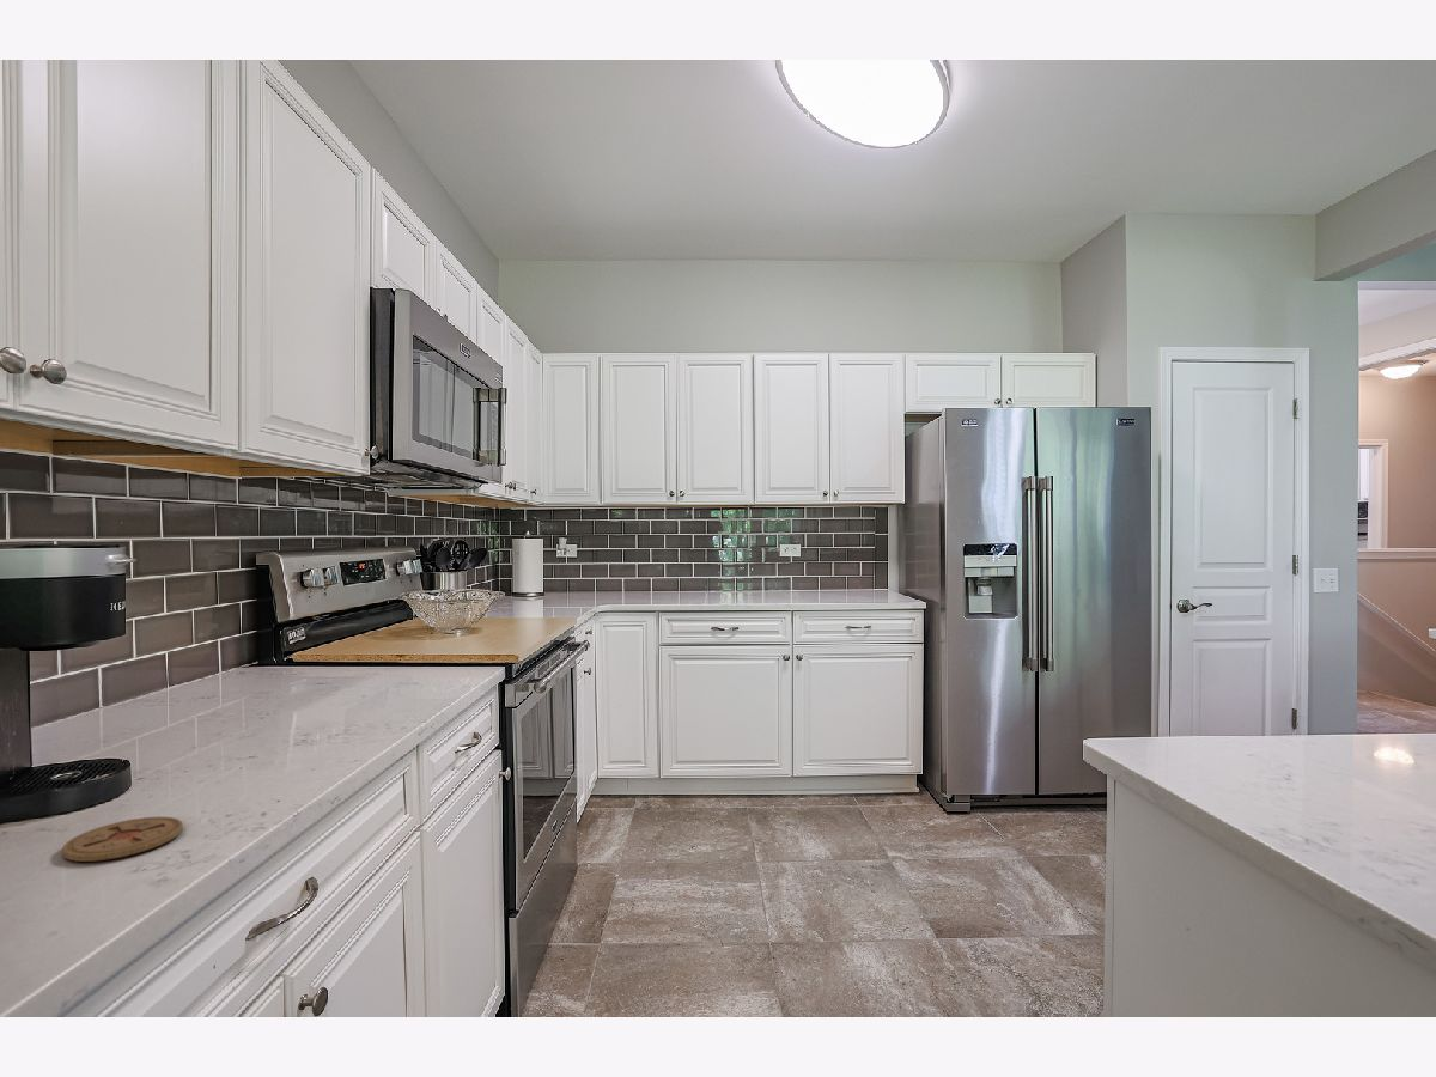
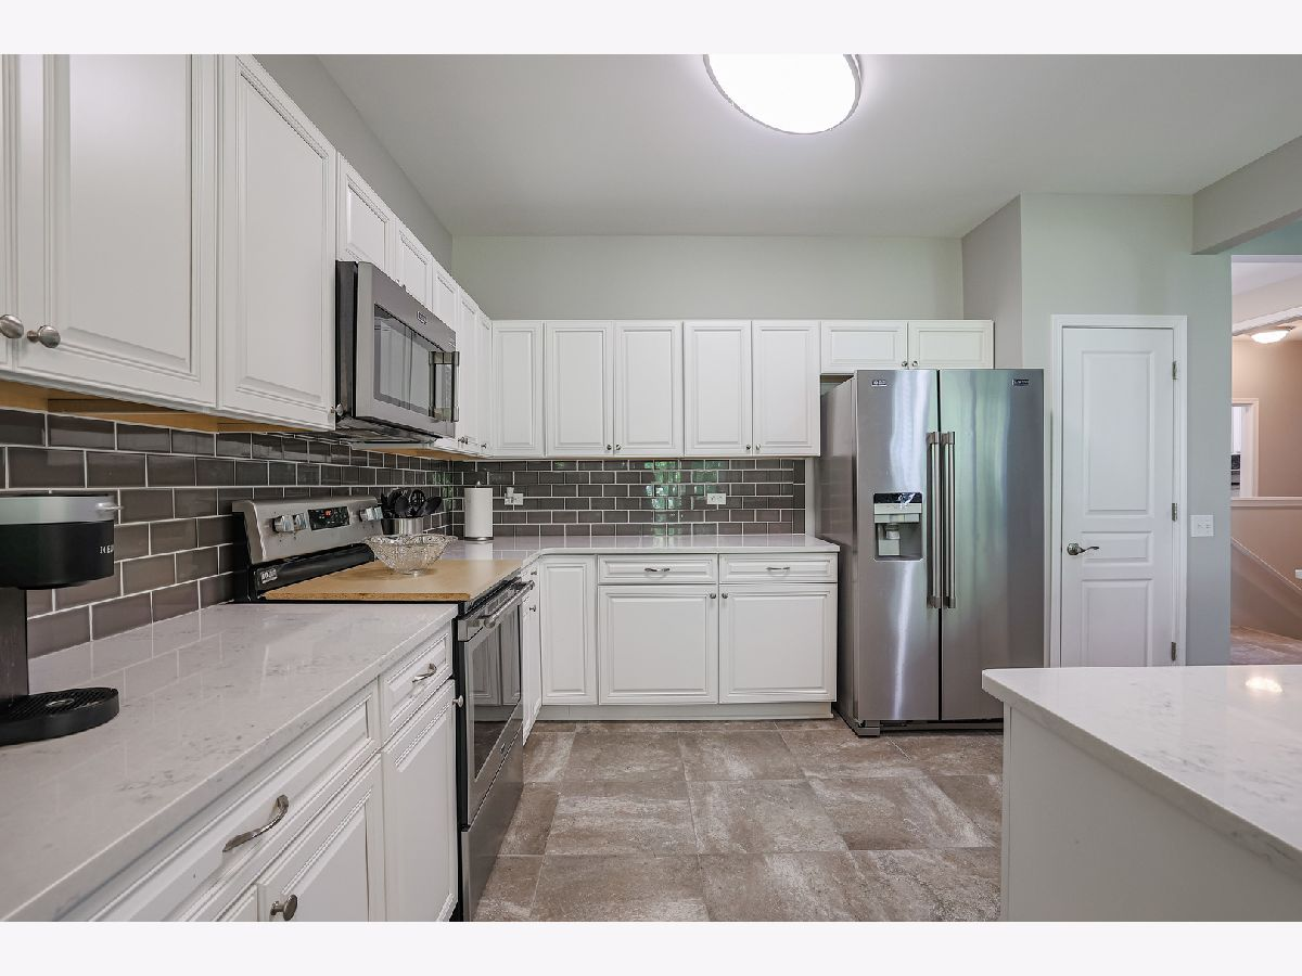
- coaster (124, 836)
